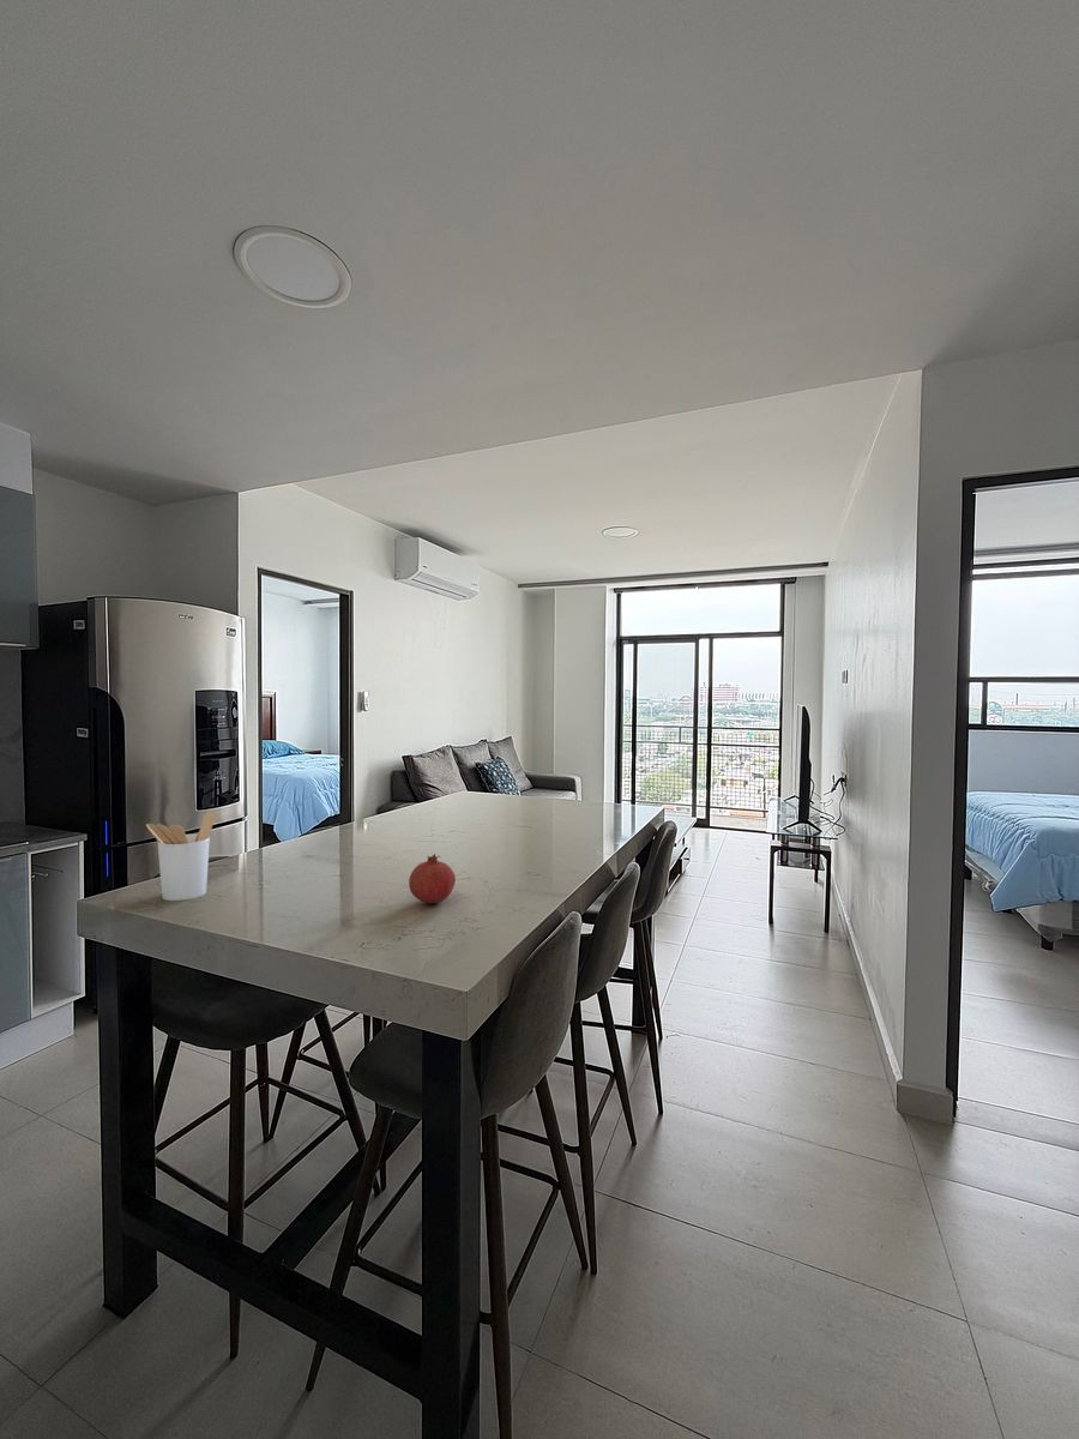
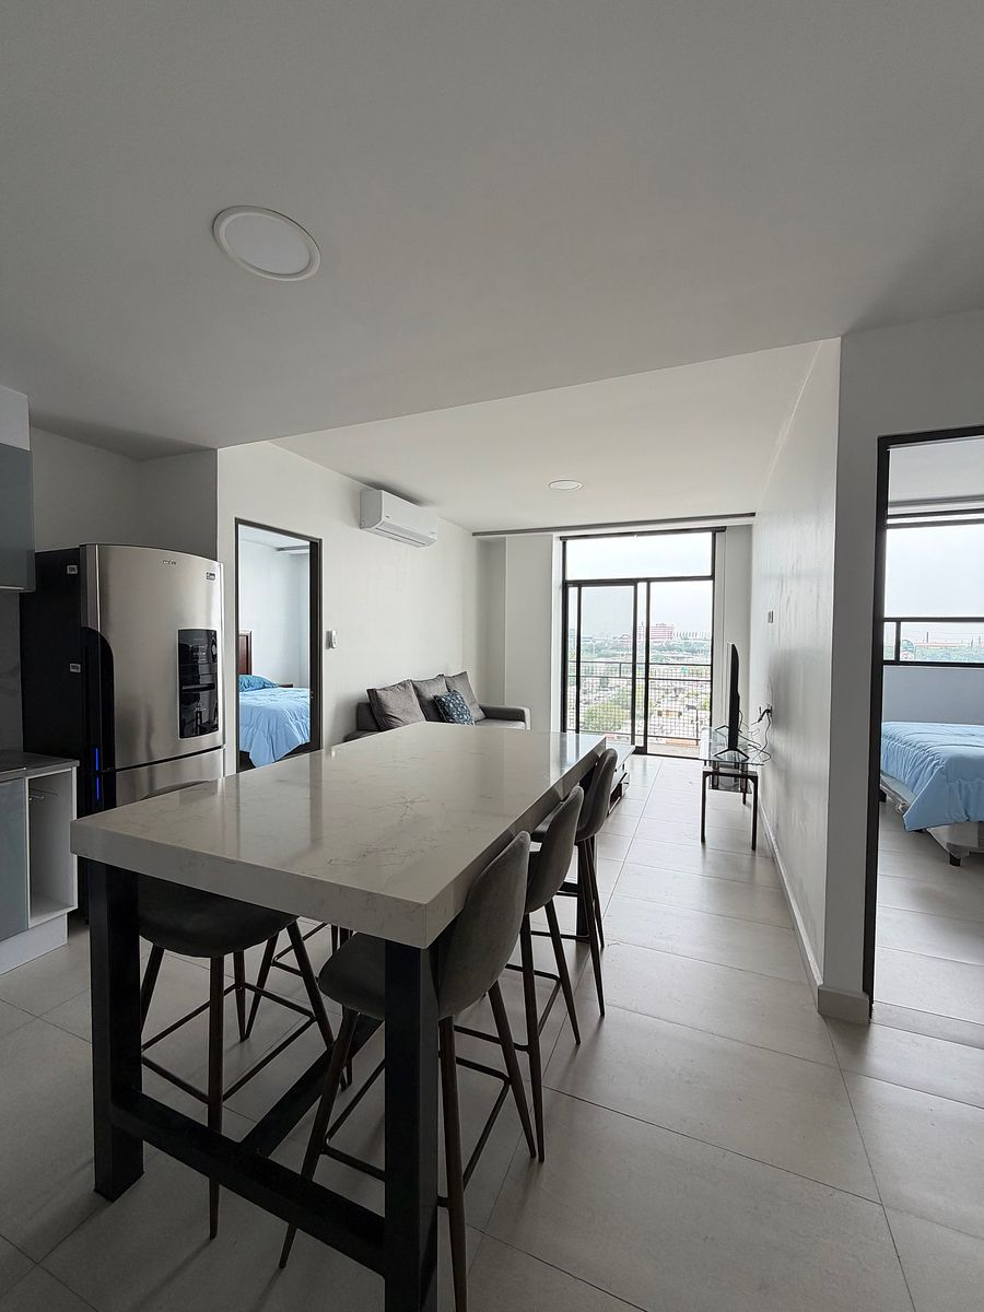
- utensil holder (179, 856)
- fruit (432, 877)
